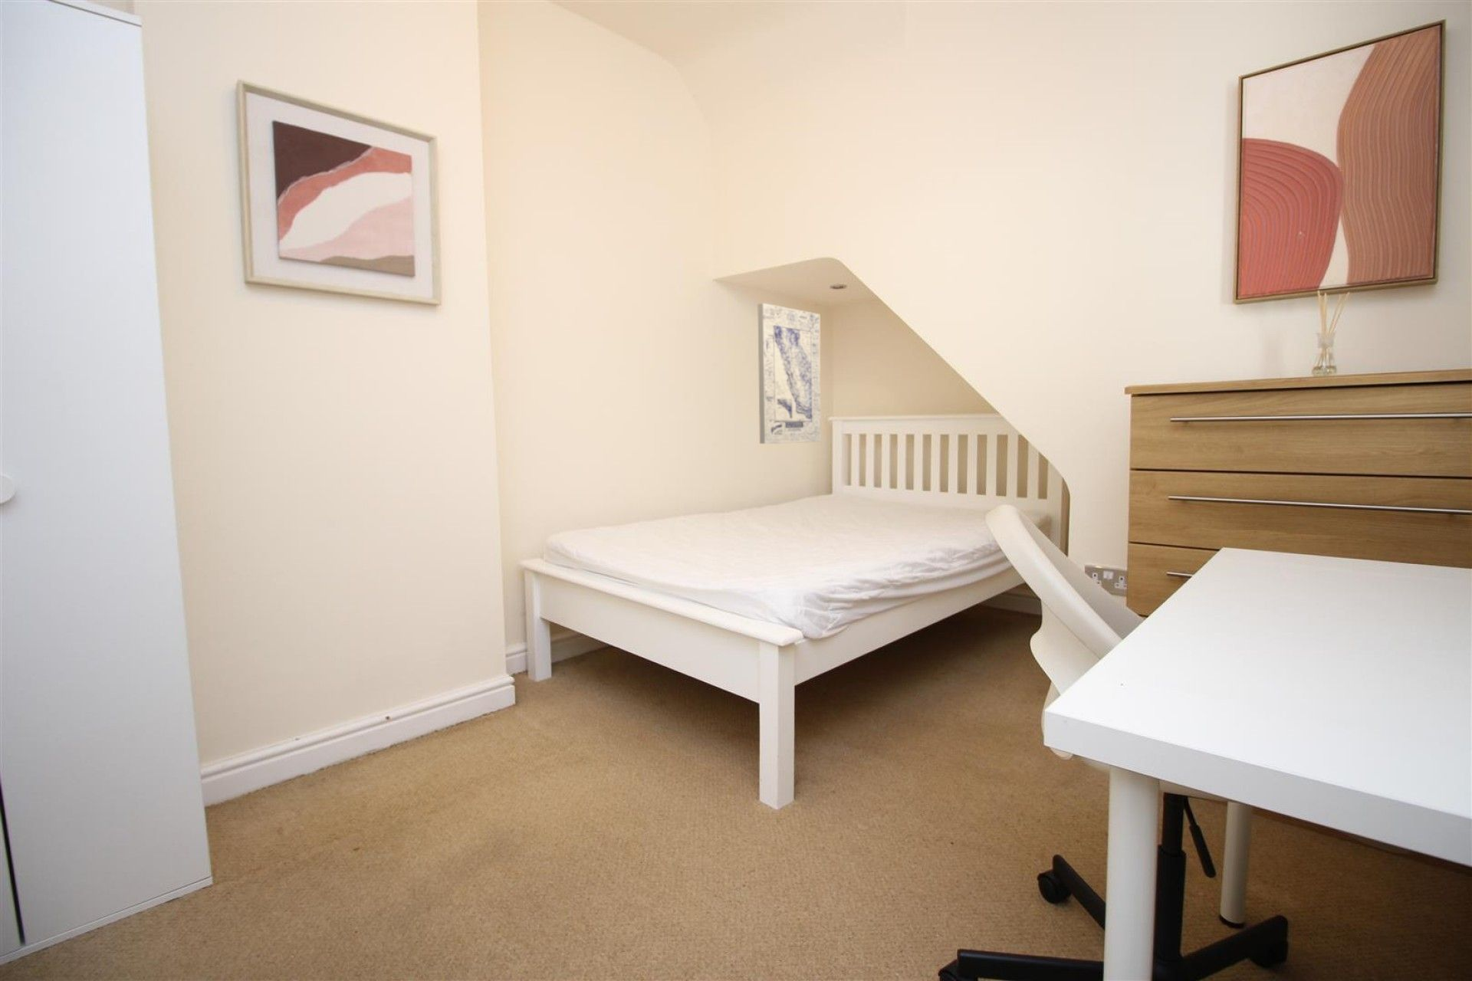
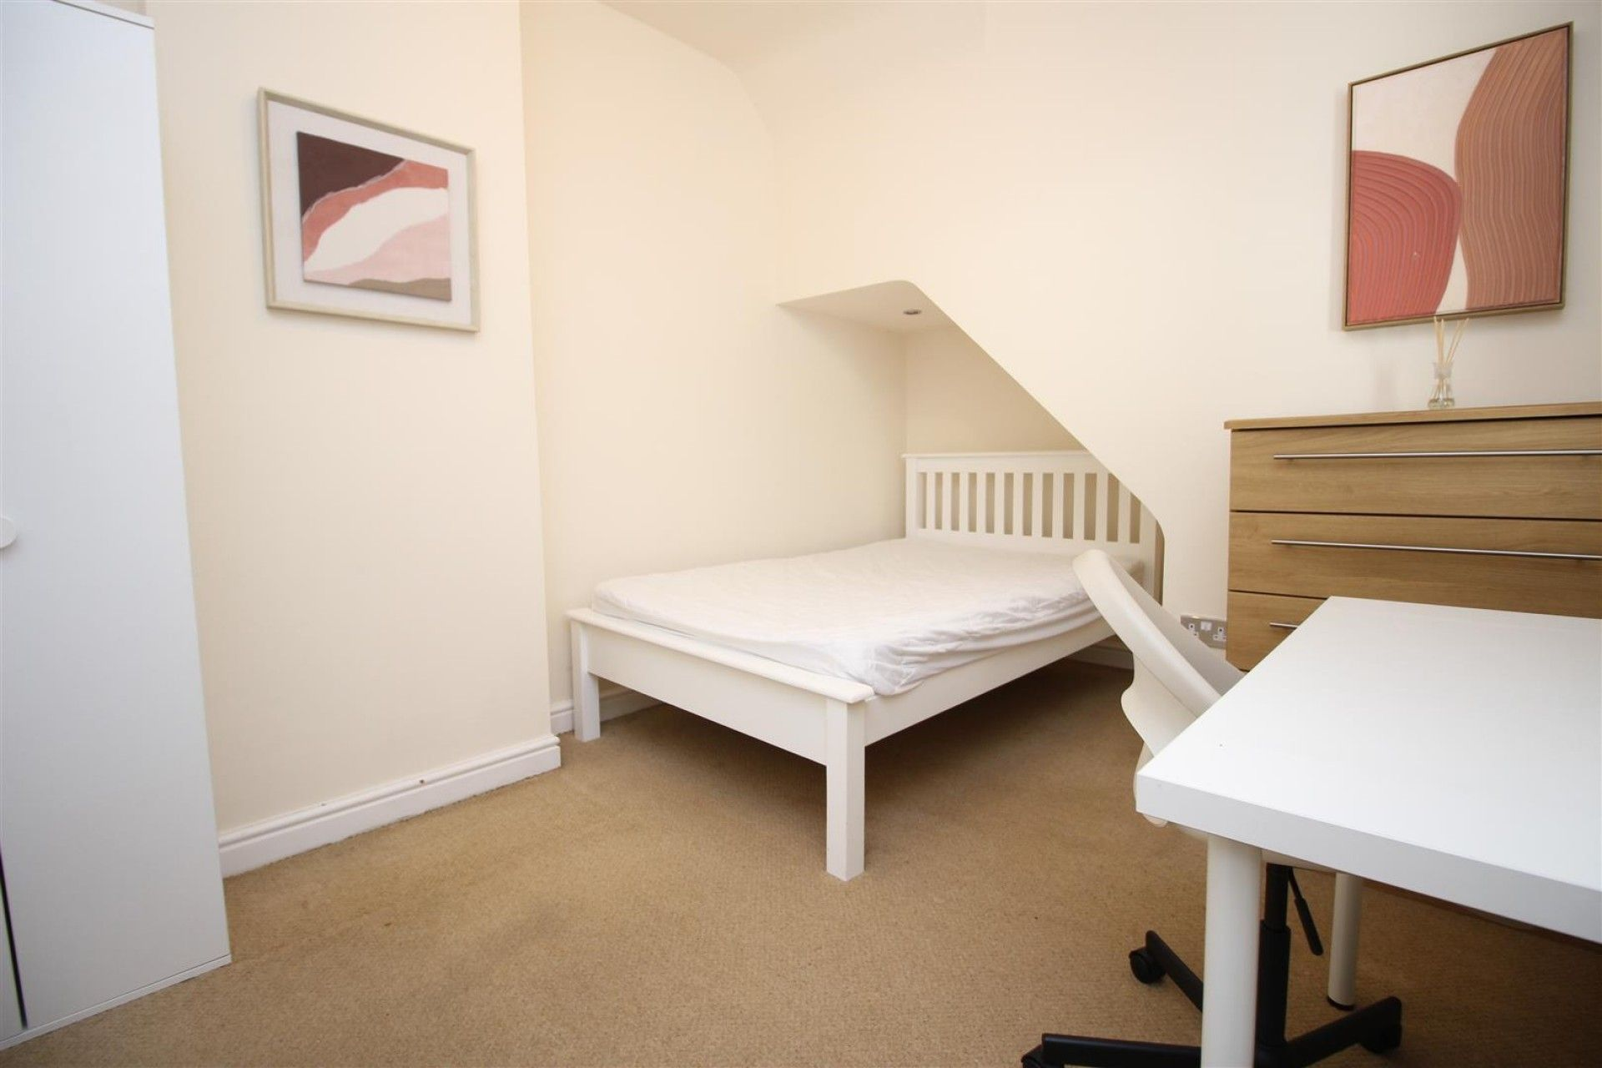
- wall art (791, 377)
